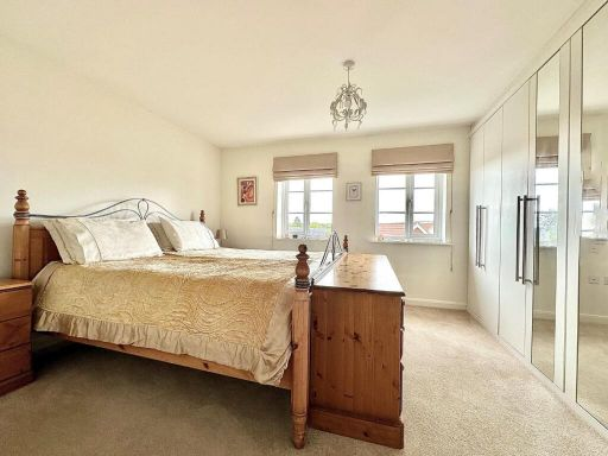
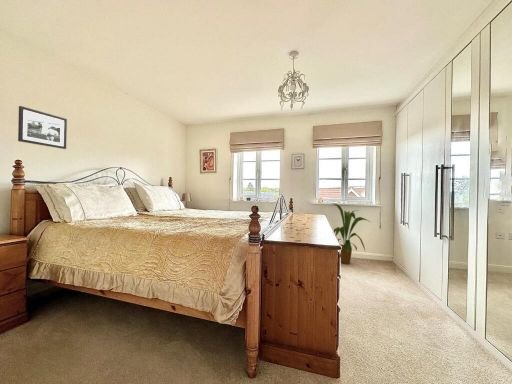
+ picture frame (44, 129)
+ house plant (350, 233)
